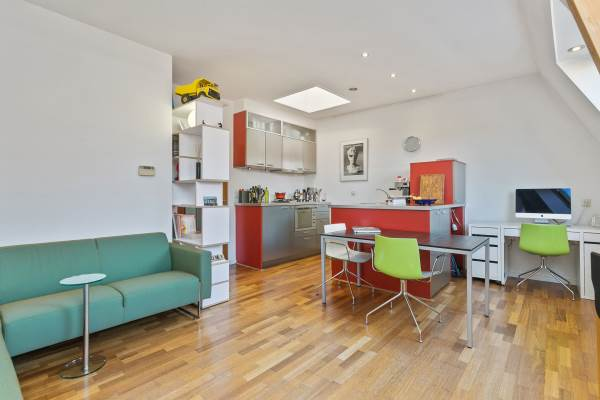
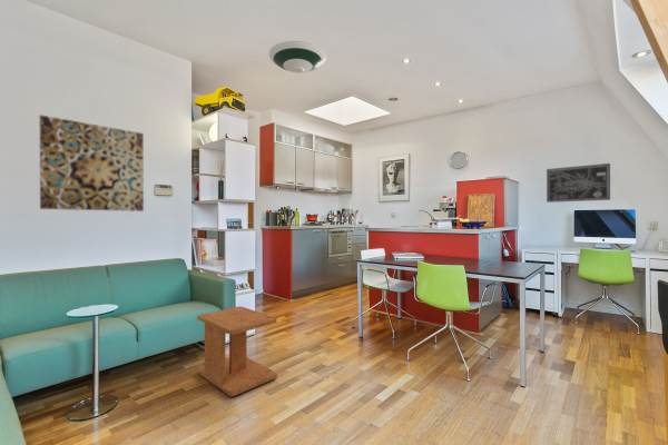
+ wall art (96, 167)
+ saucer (297, 63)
+ side table (236, 346)
+ wall art (577, 184)
